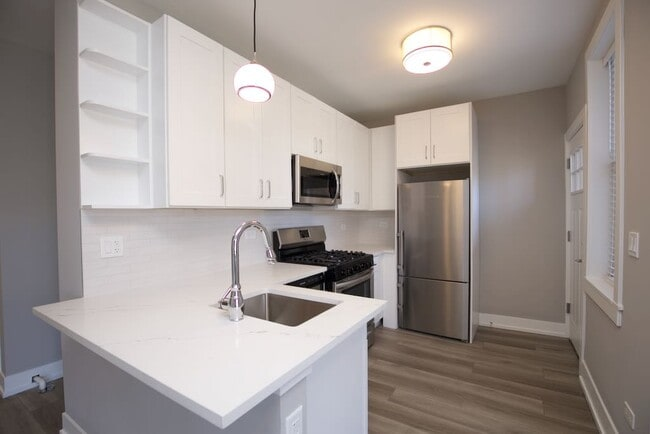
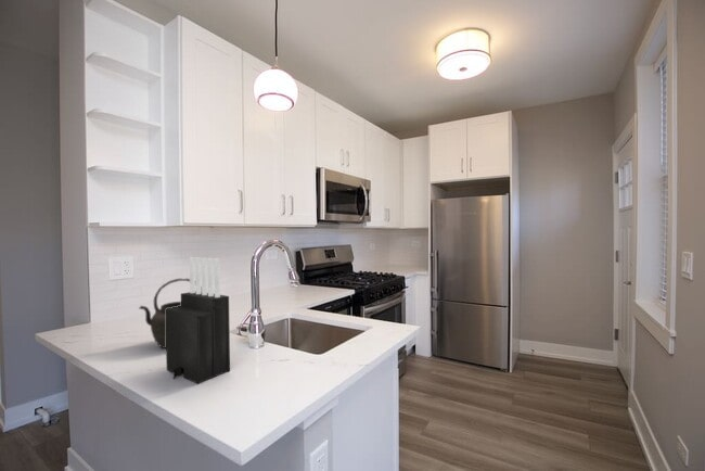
+ kettle (171, 307)
+ knife block (193, 315)
